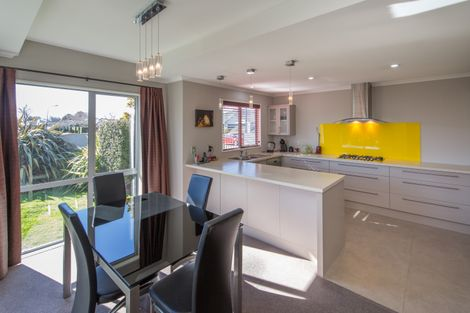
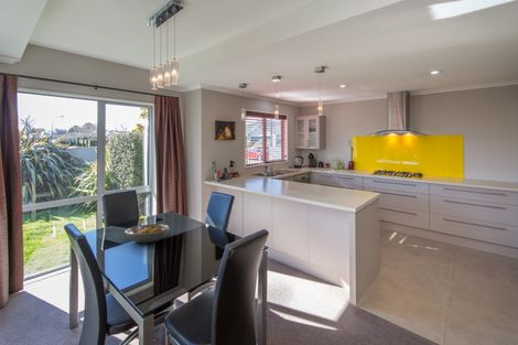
+ fruit bowl (148, 233)
